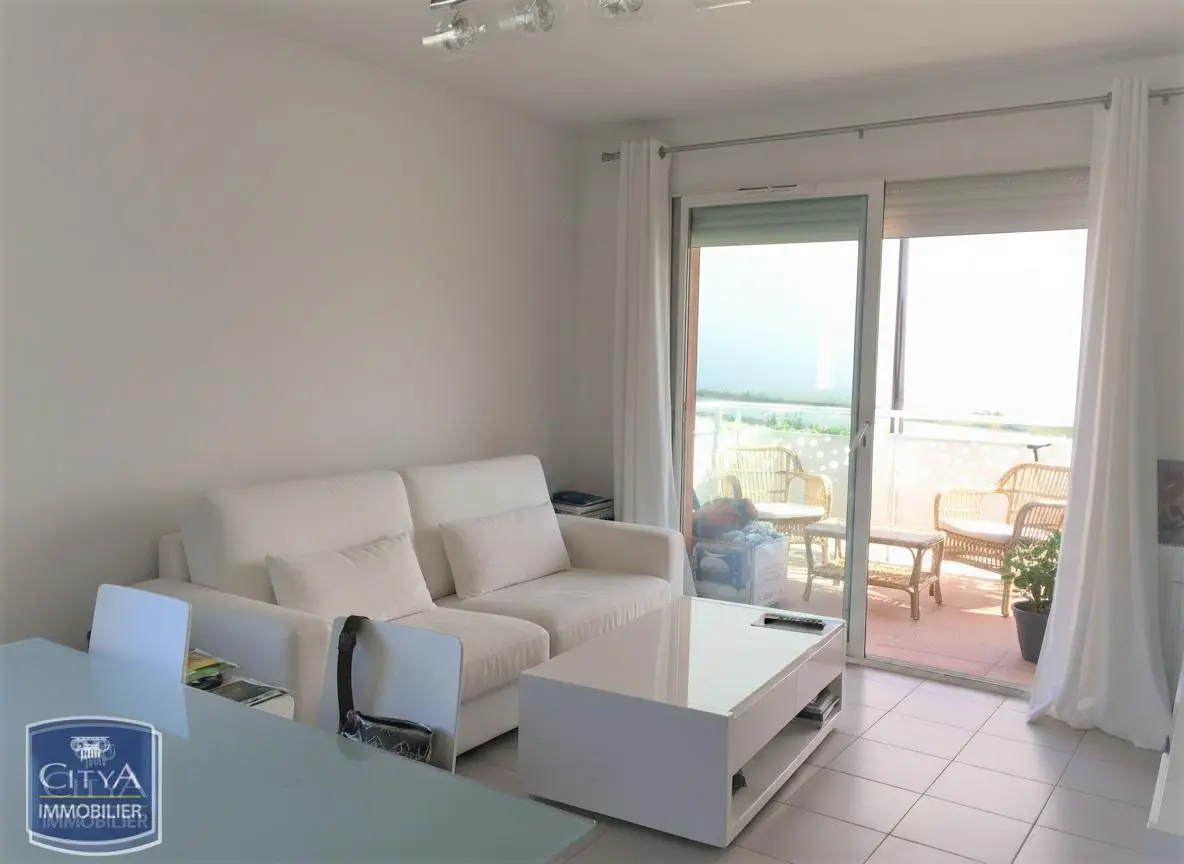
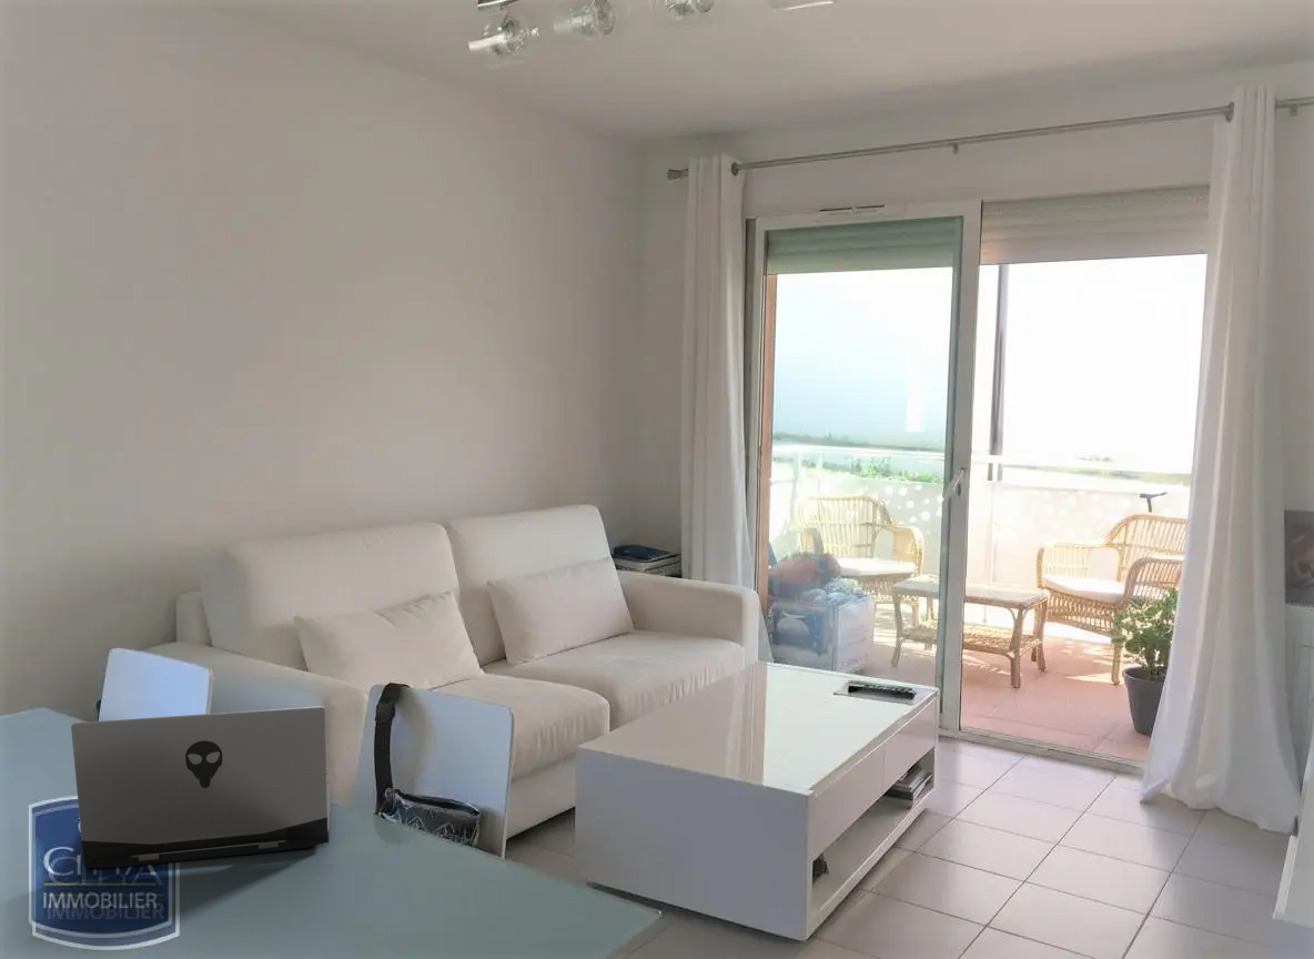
+ laptop (214, 763)
